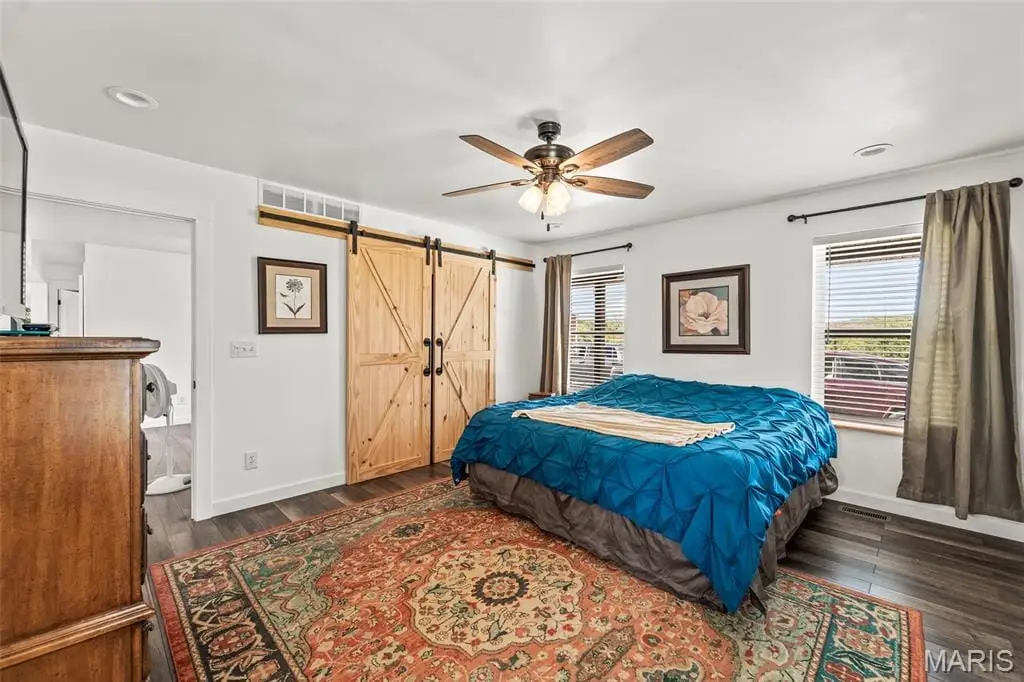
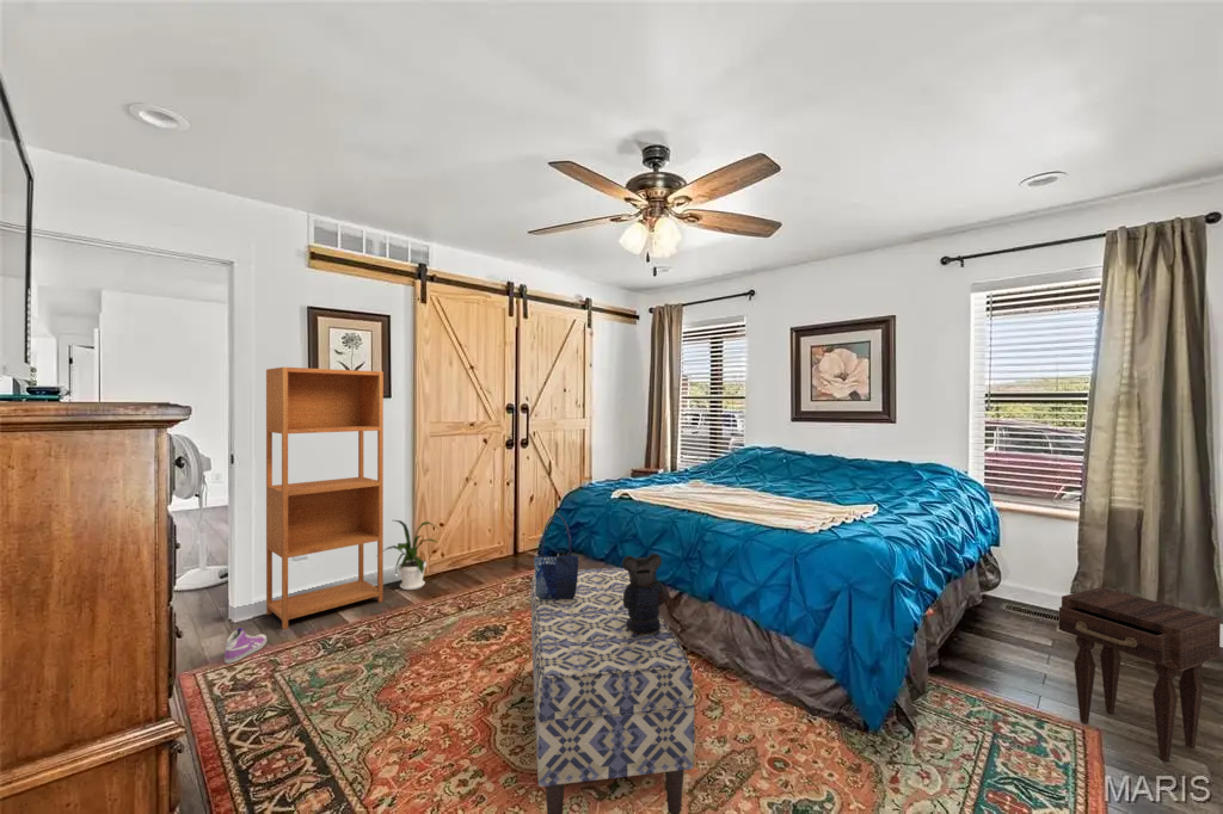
+ house plant (411, 551)
+ nightstand (1119, 668)
+ bookcase (326, 489)
+ sneaker (247, 639)
+ bear (647, 588)
+ bench (595, 667)
+ shopping bag (557, 556)
